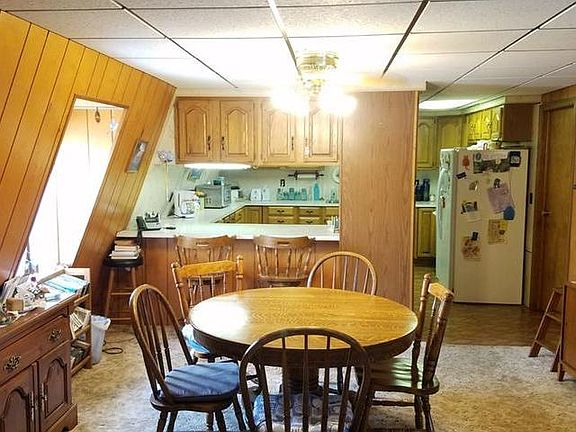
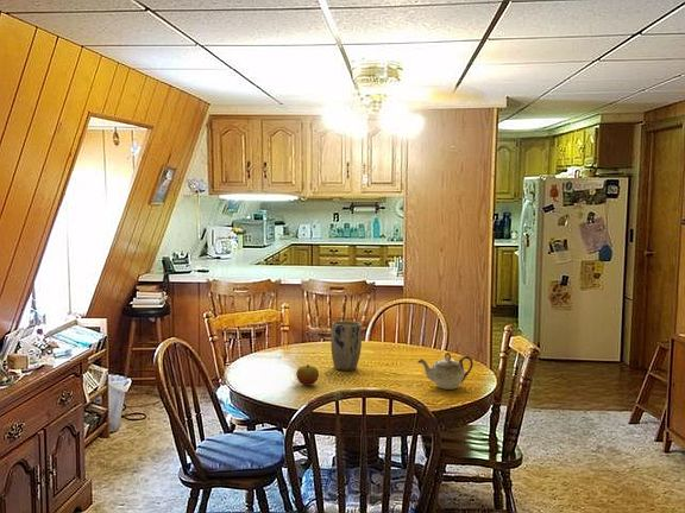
+ apple (307, 374)
+ teapot (445, 369)
+ plant pot (346, 346)
